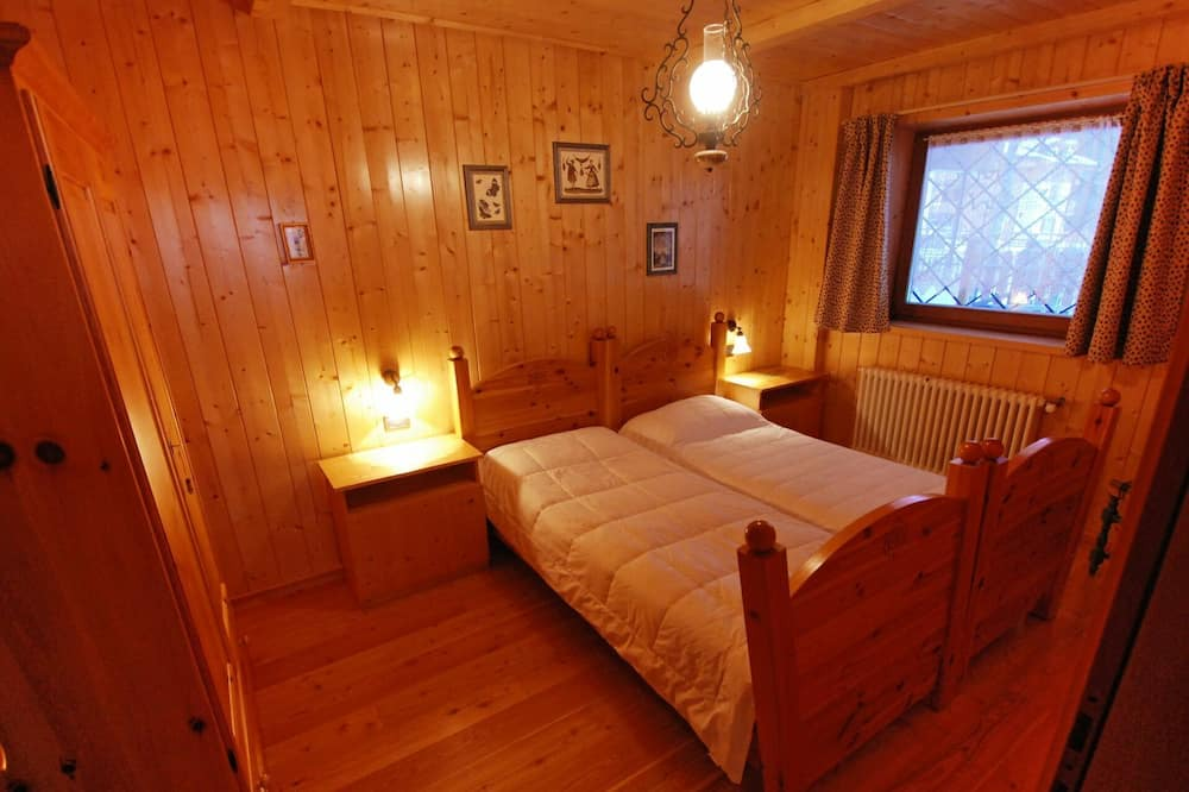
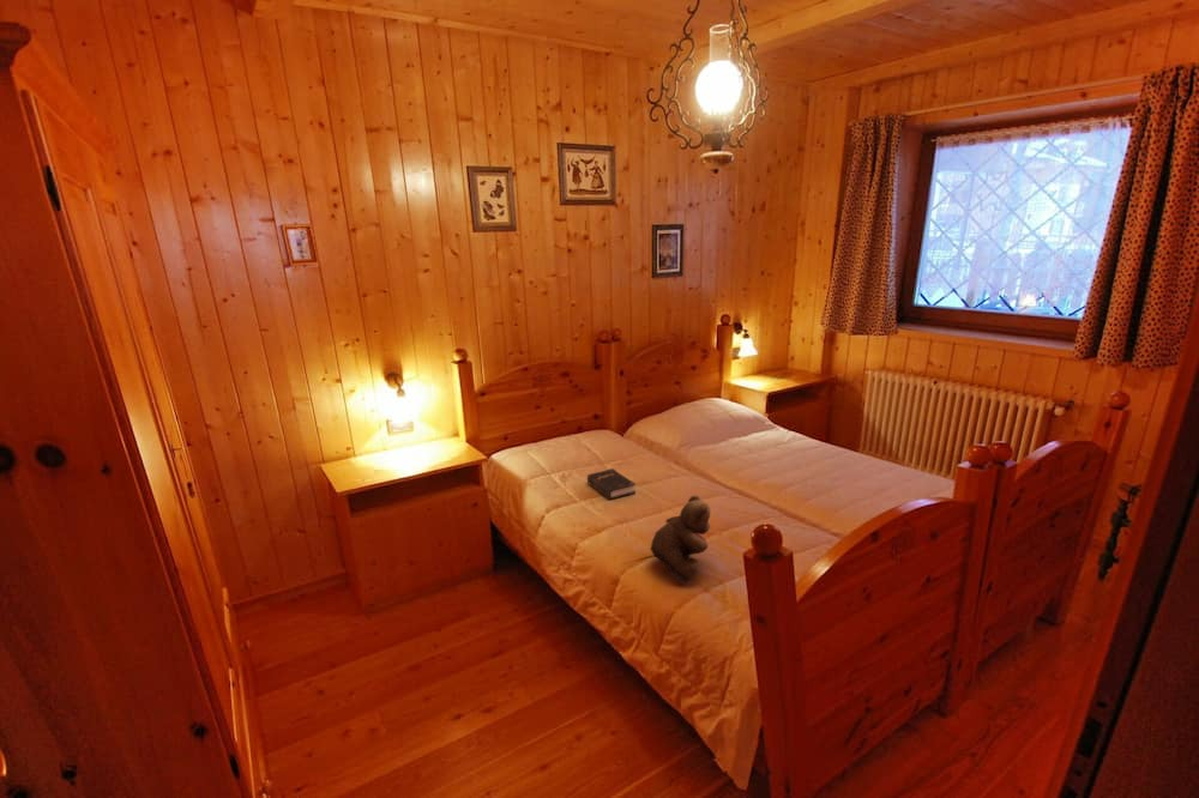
+ hardback book (610, 483)
+ teddy bear (680, 536)
